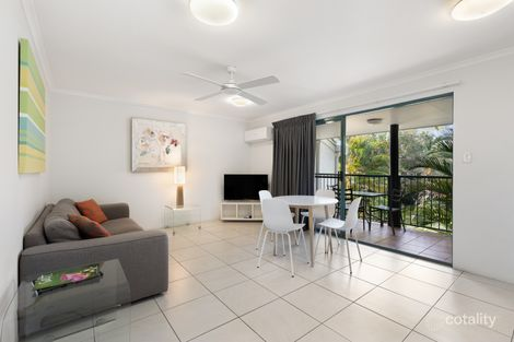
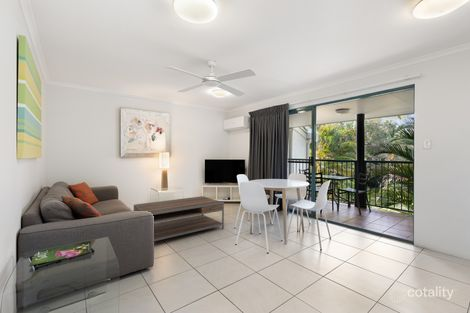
+ coffee table (180, 217)
